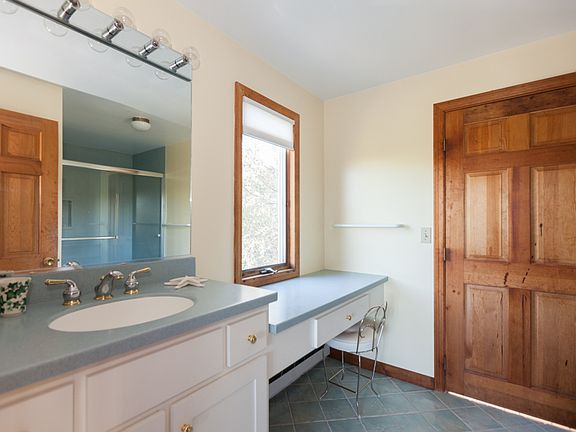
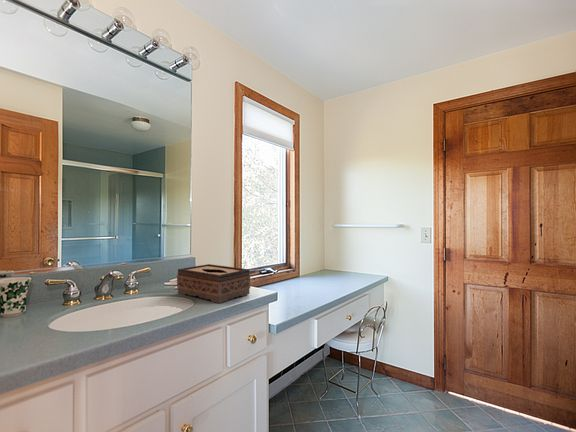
+ tissue box (213, 281)
